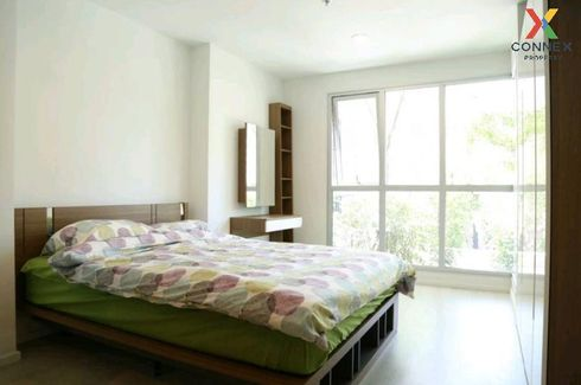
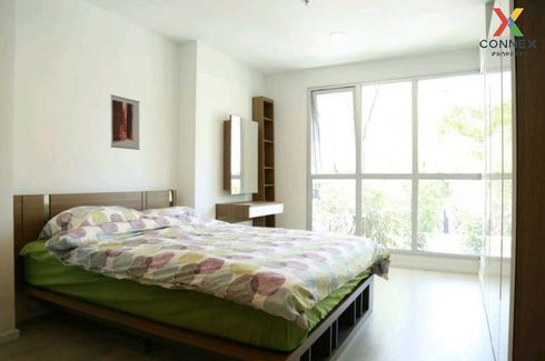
+ wall art (126, 123)
